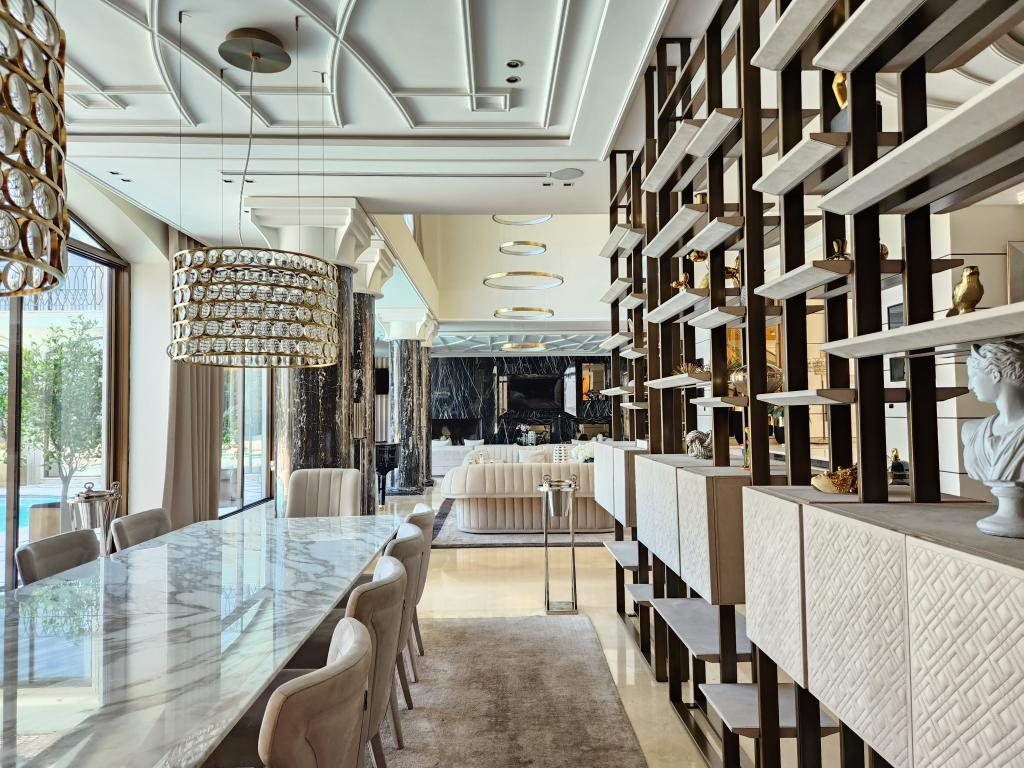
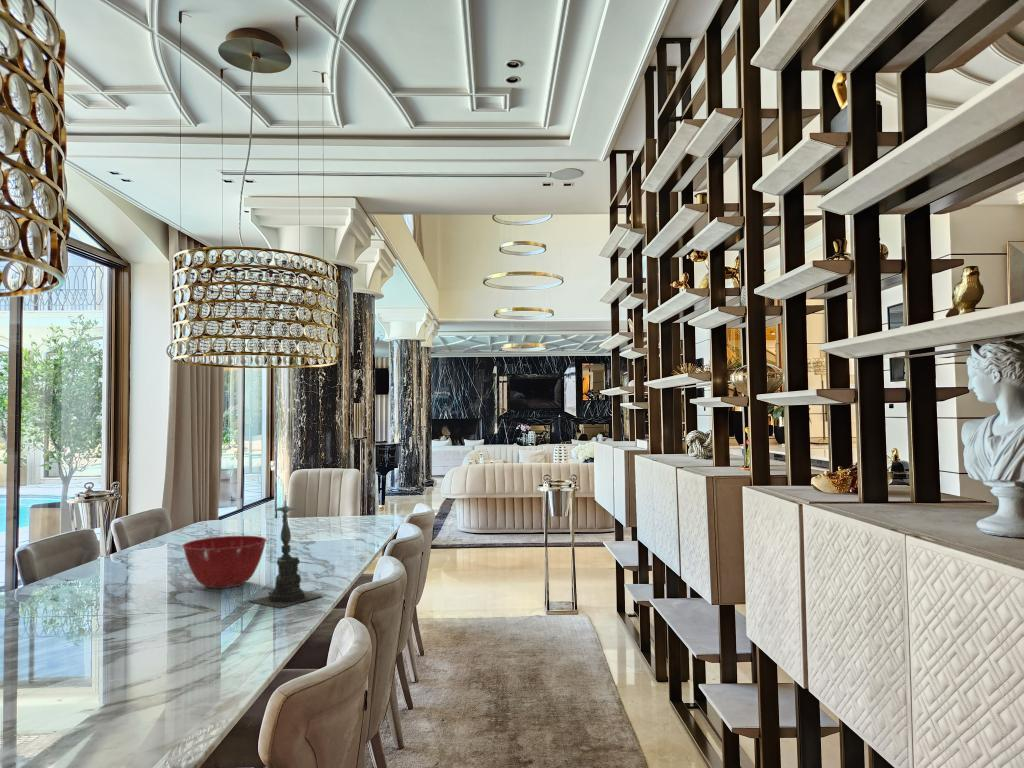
+ mixing bowl (225, 562)
+ candle holder (286, 545)
